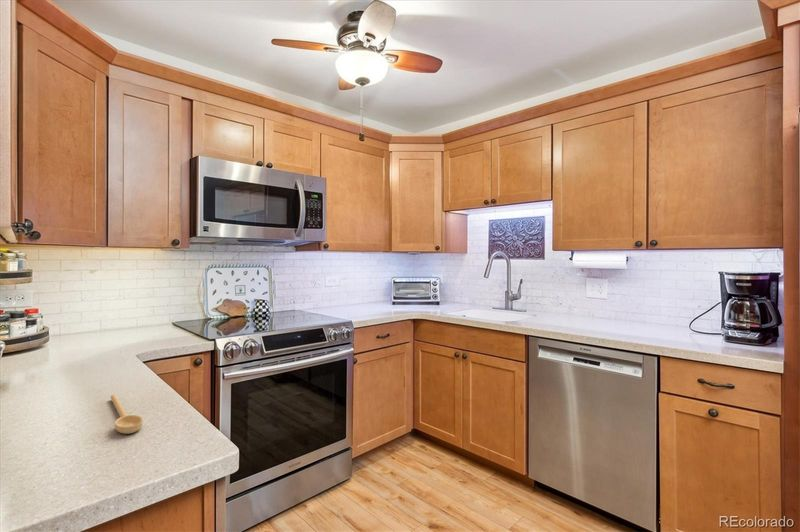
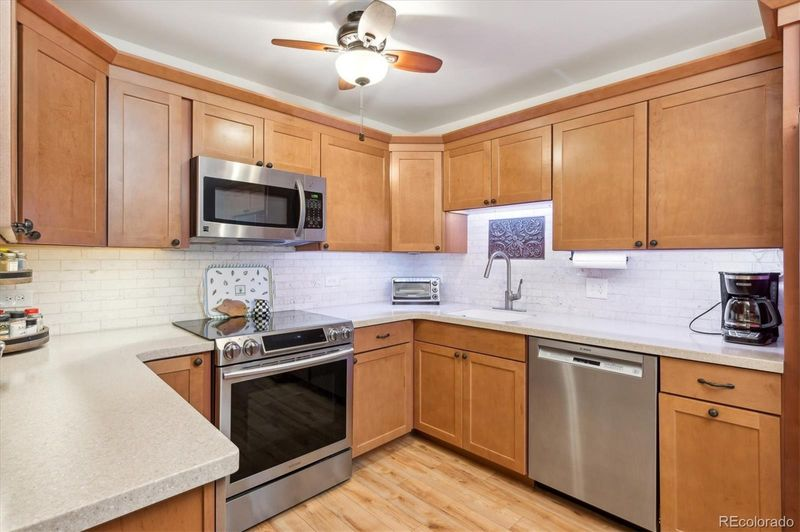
- spoon (121, 411)
